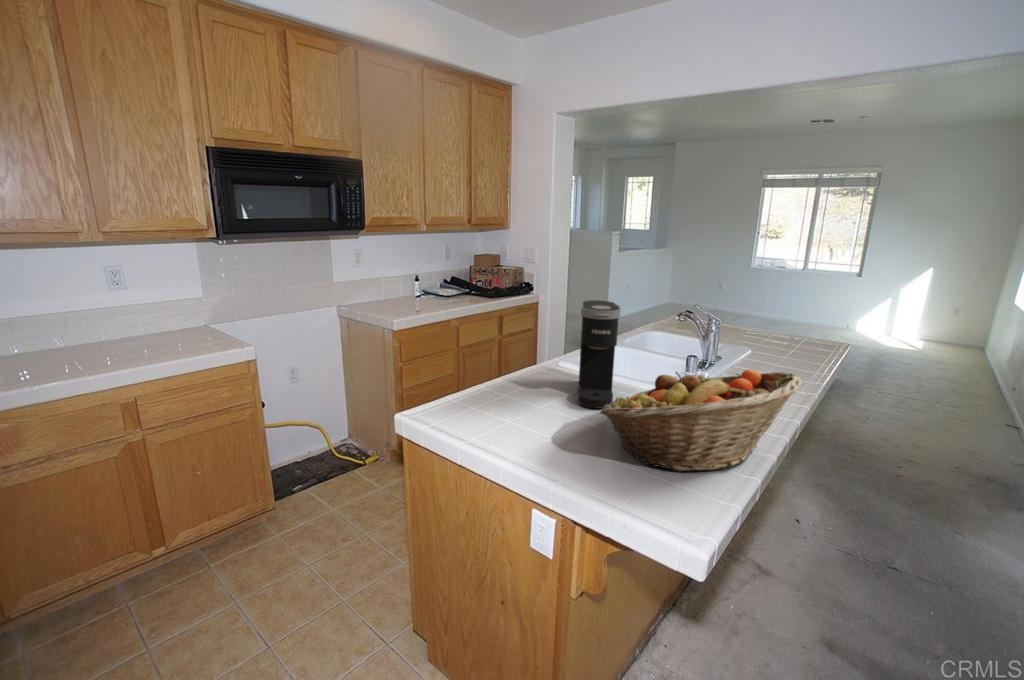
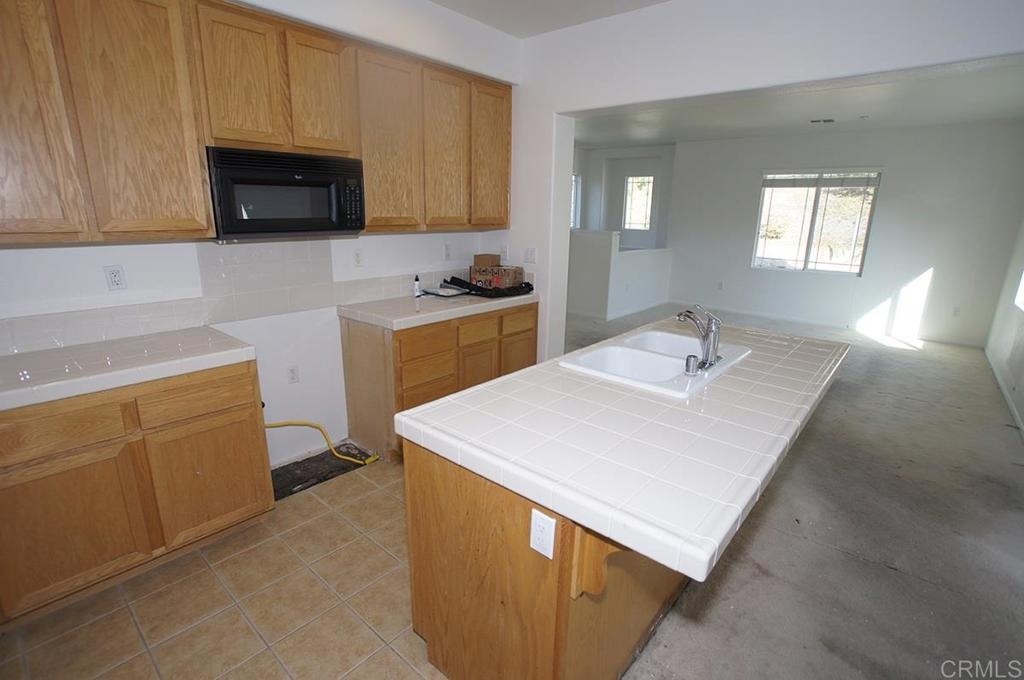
- fruit basket (697, 408)
- coffee maker (597, 349)
